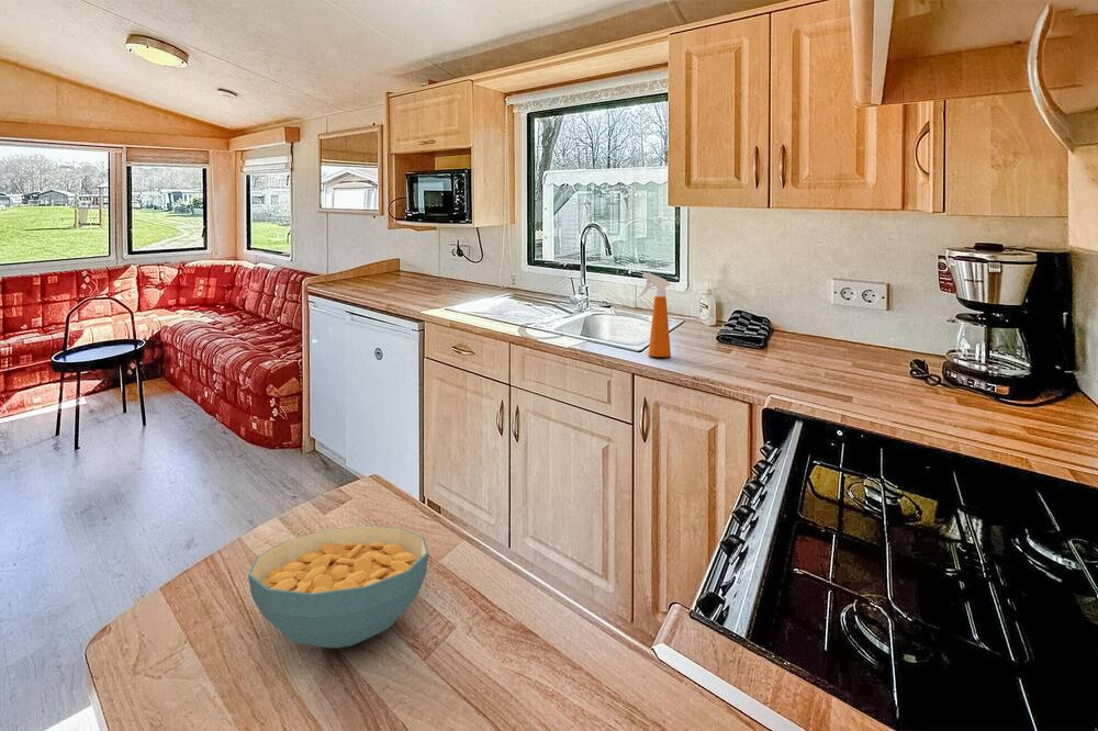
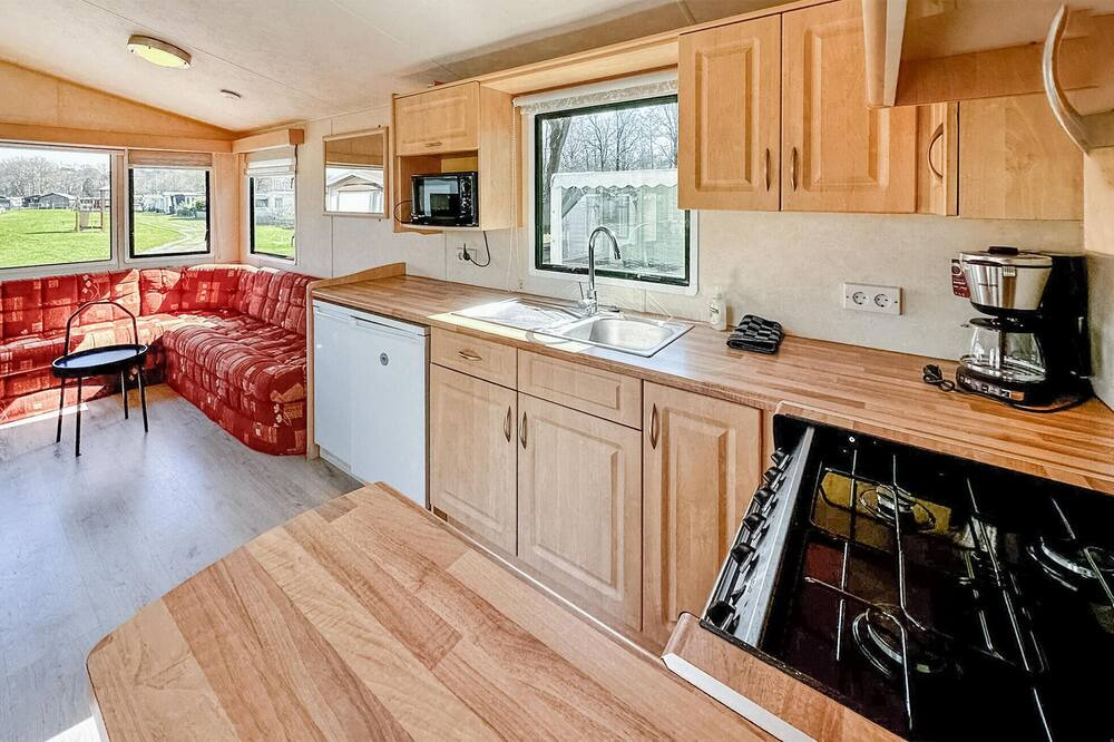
- spray bottle (653, 315)
- cereal bowl (344, 594)
